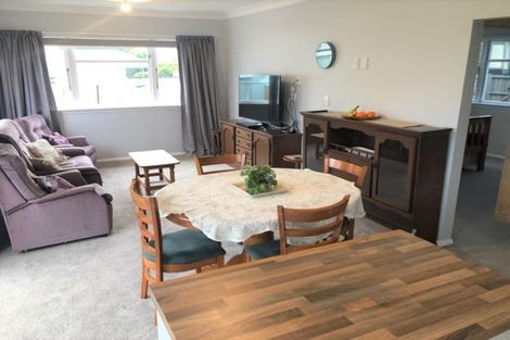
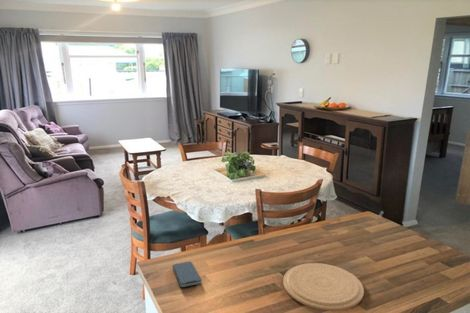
+ smartphone (186, 273)
+ plate (322, 283)
